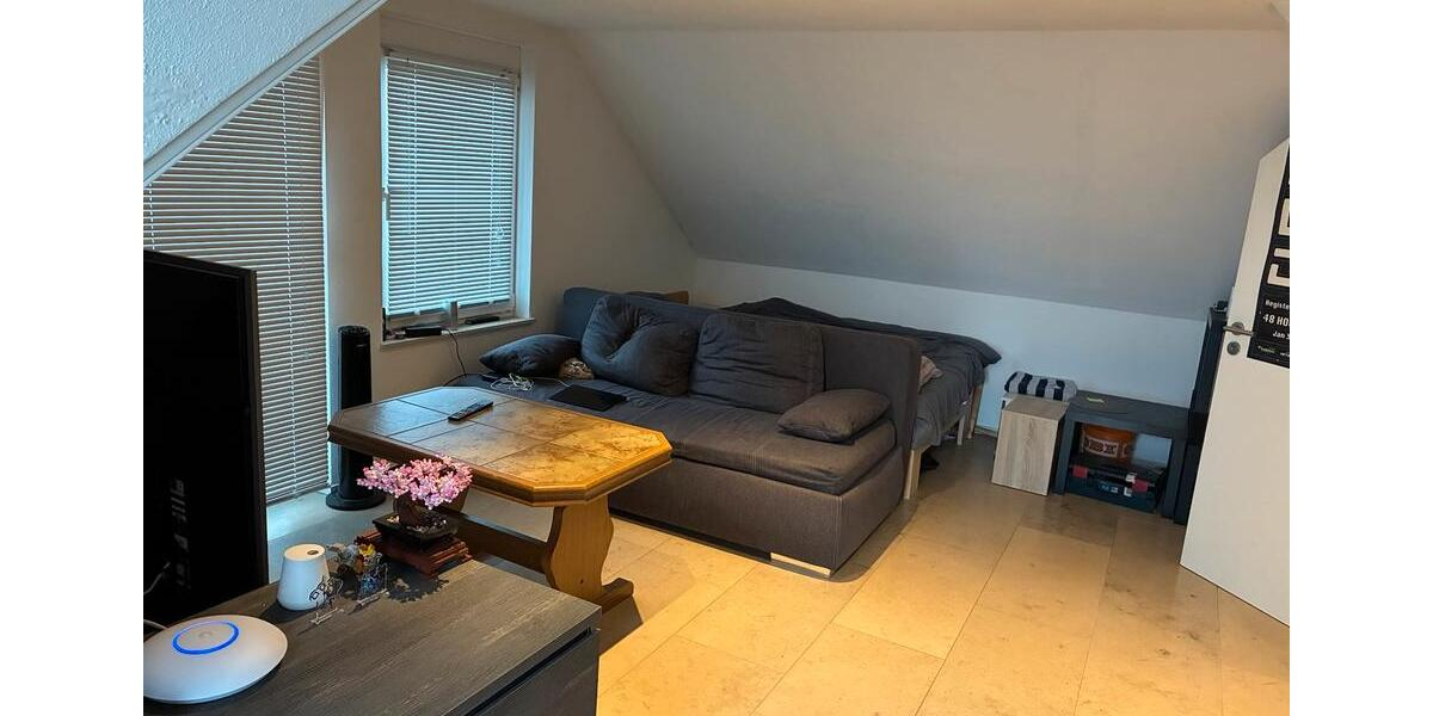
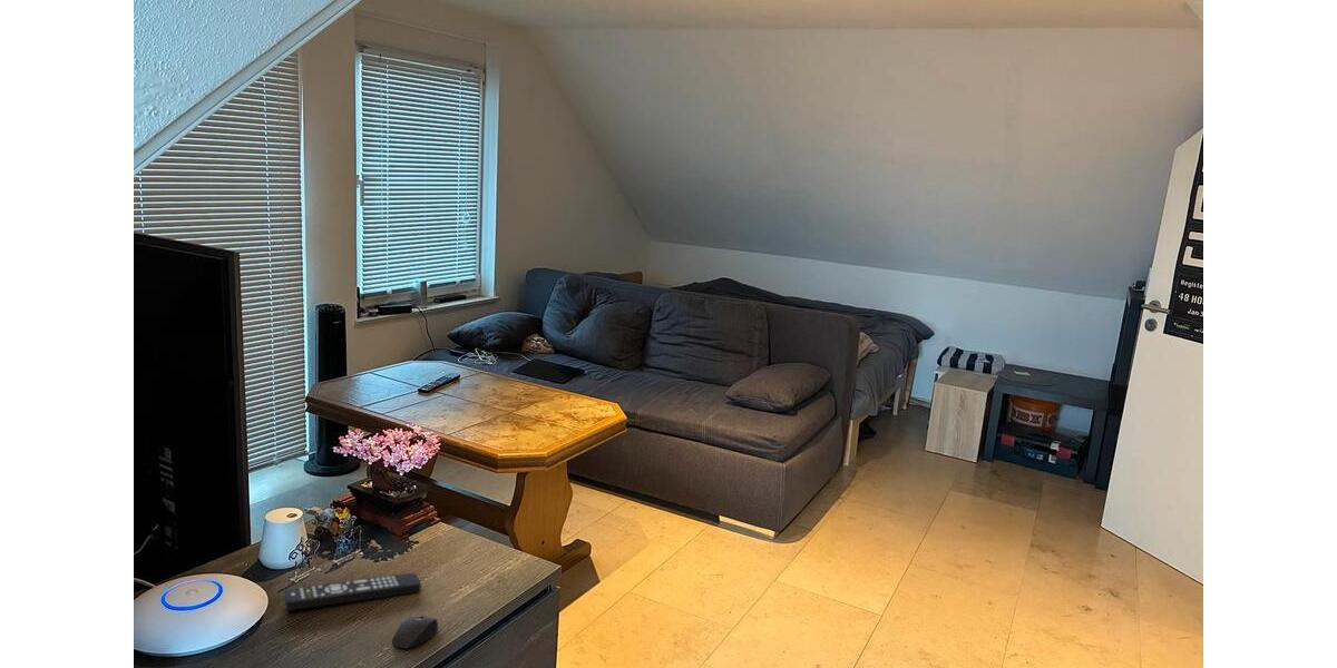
+ remote control (353, 591)
+ mouse (414, 628)
